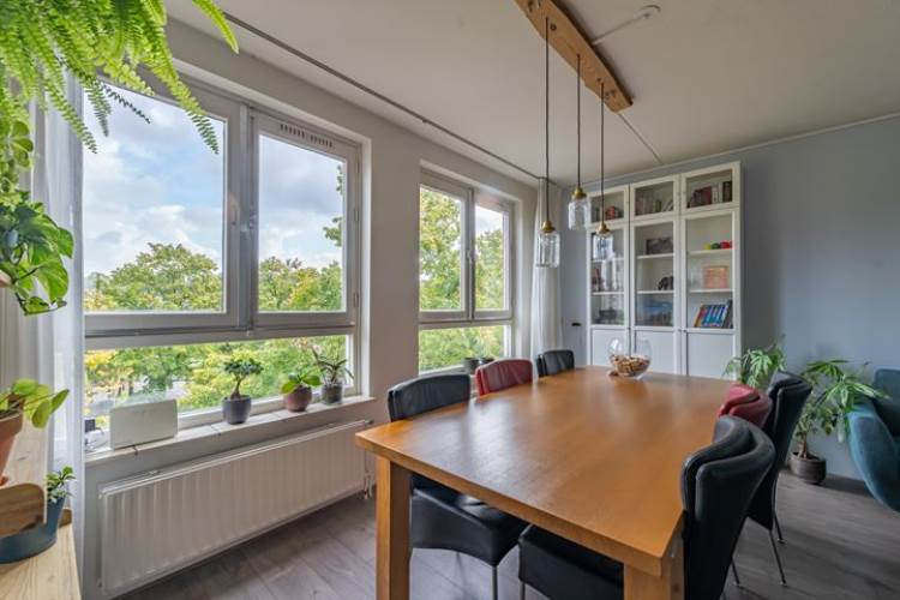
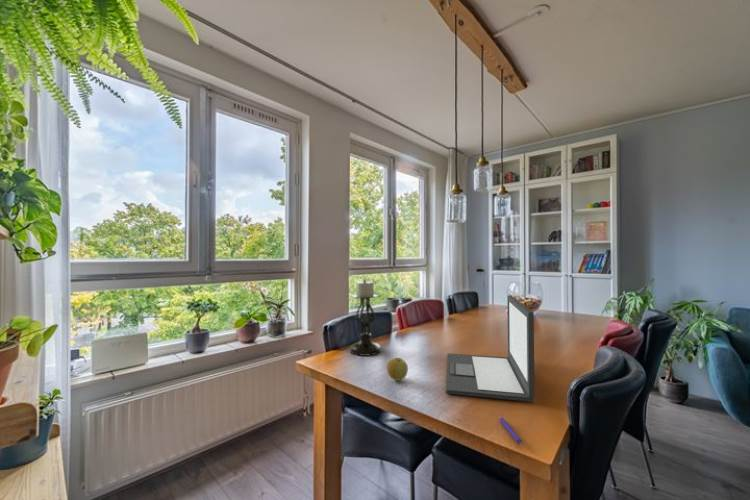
+ candle holder (365, 315)
+ apple (397, 369)
+ pen (509, 428)
+ laptop (479, 355)
